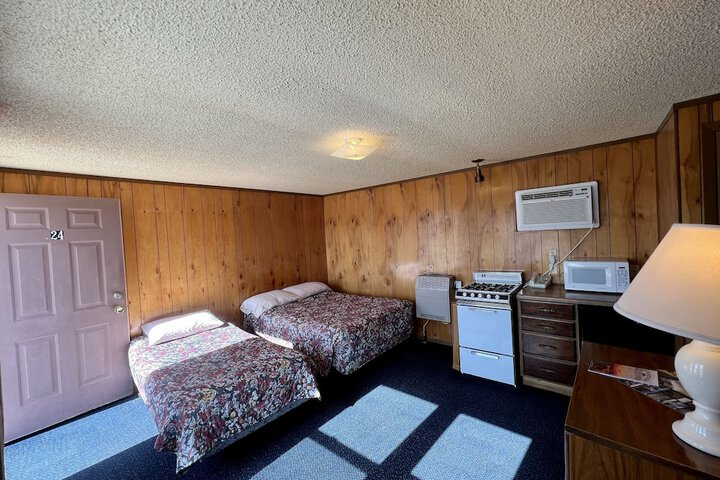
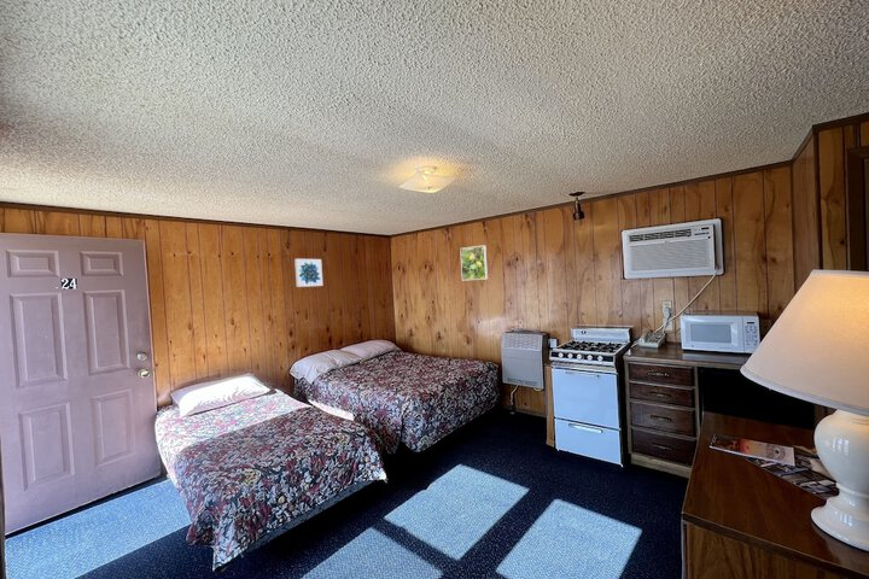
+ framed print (473, 263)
+ wall art (309, 273)
